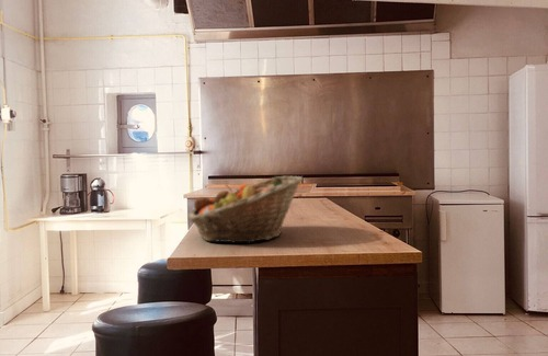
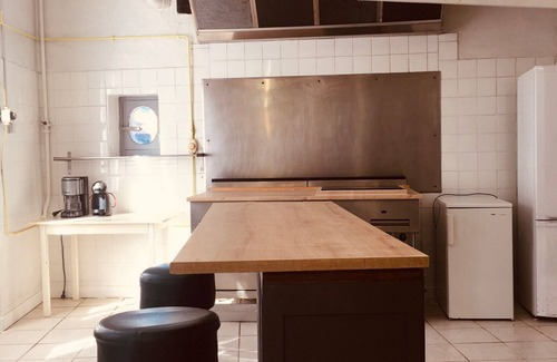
- fruit basket (244, 206)
